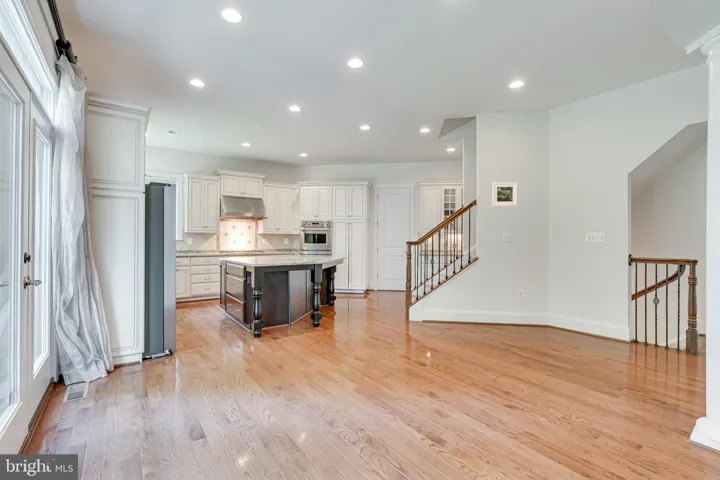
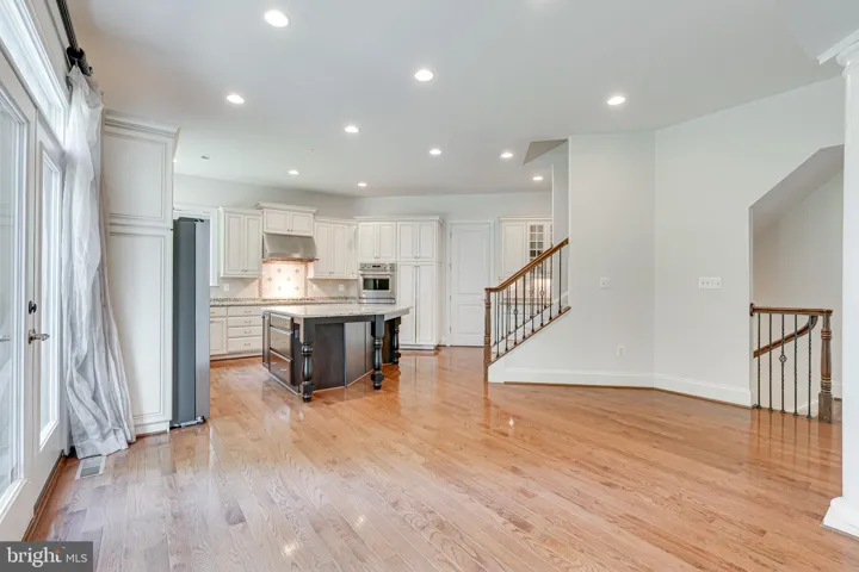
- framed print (504, 194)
